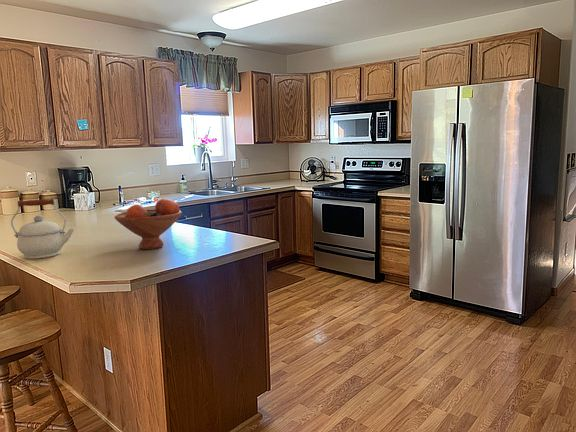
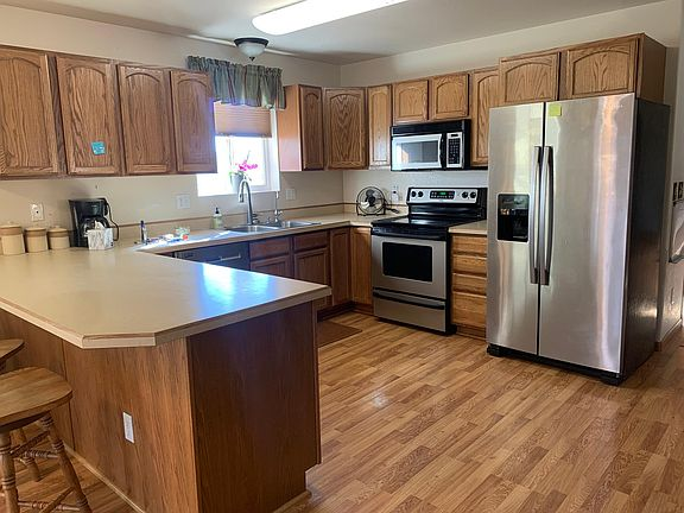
- kettle (43, 227)
- fruit bowl (149, 223)
